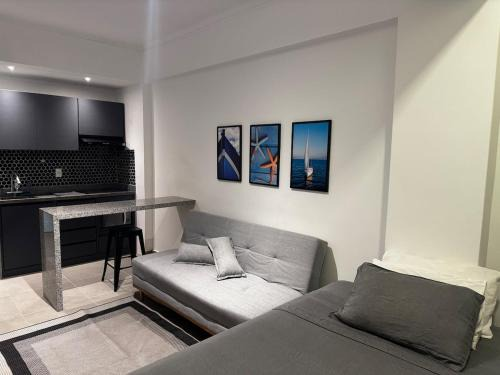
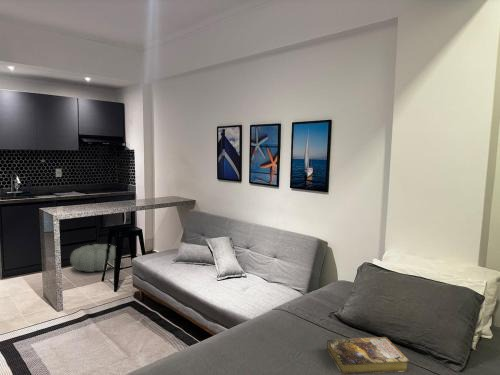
+ pouf (96, 257)
+ book (365, 354)
